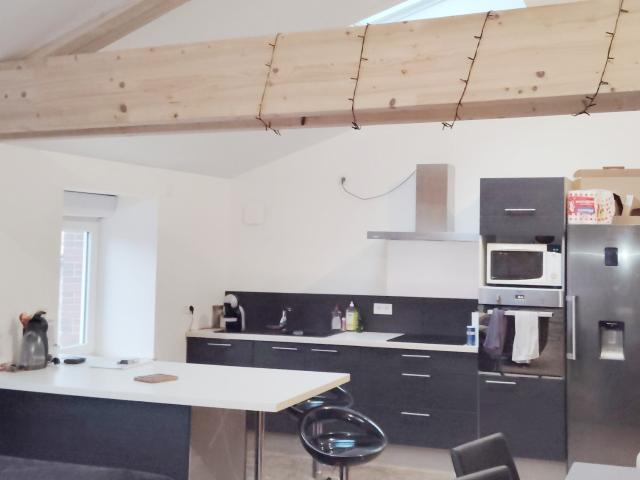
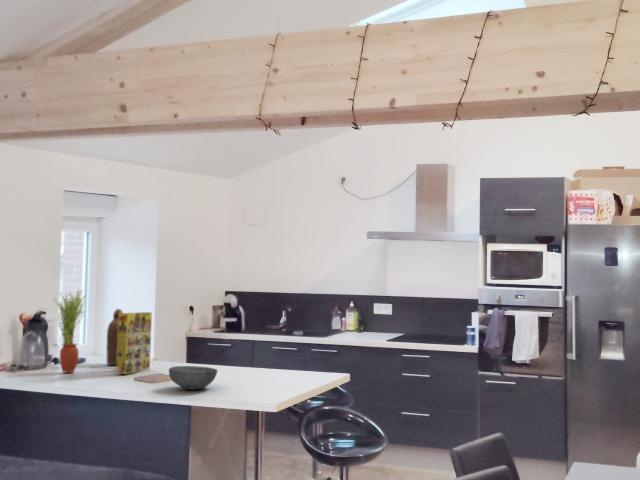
+ cereal box (134, 342)
+ potted plant (69, 330)
+ bottle (117, 336)
+ bowl (192, 378)
